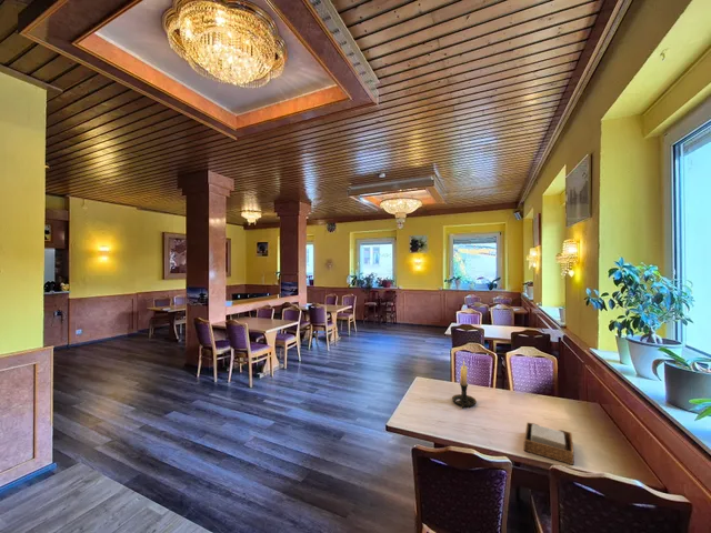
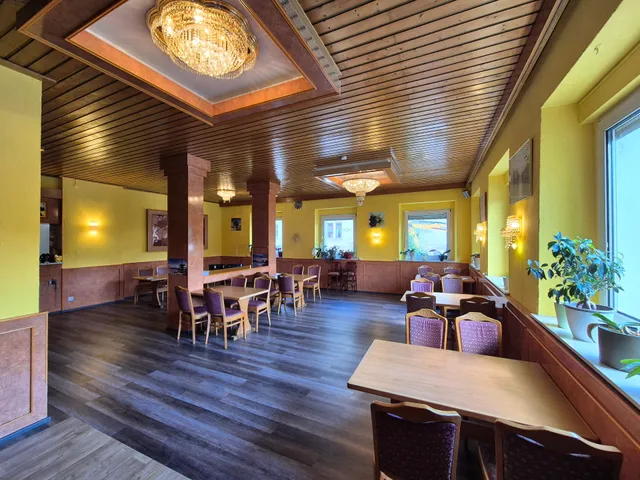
- napkin holder (548, 440)
- candle holder (463, 382)
